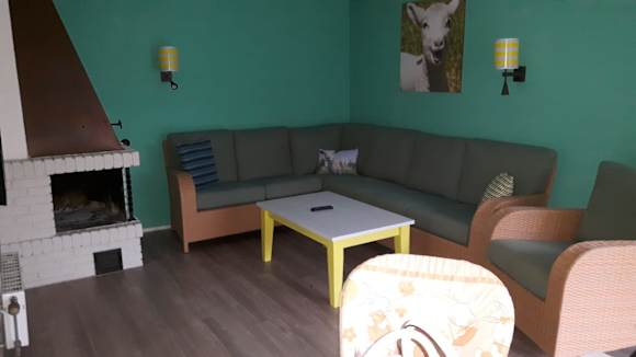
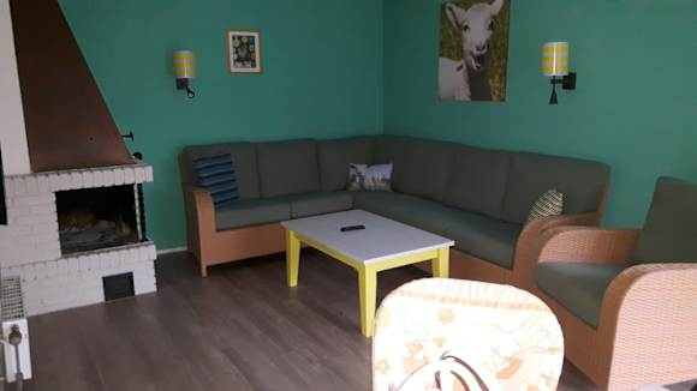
+ wall art (244, 52)
